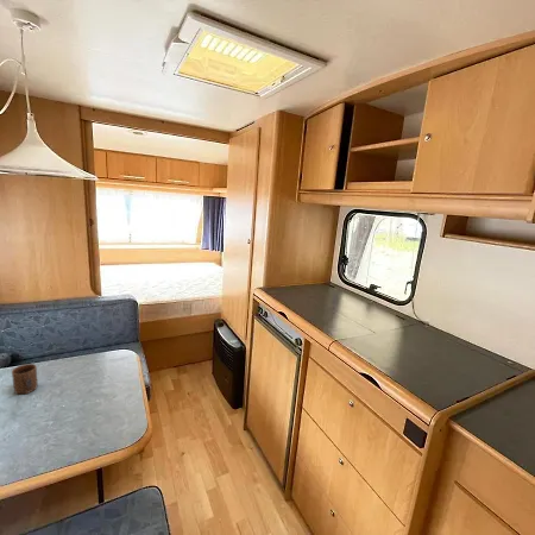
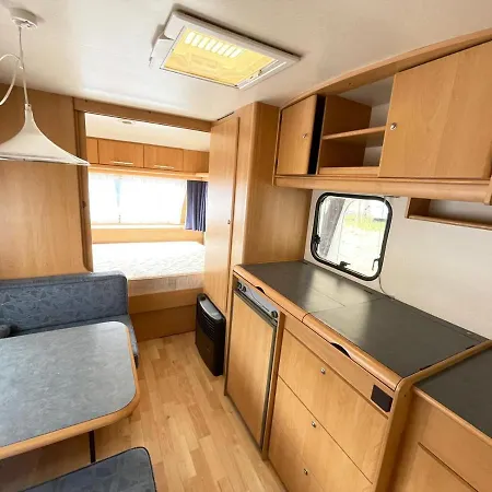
- cup (25, 378)
